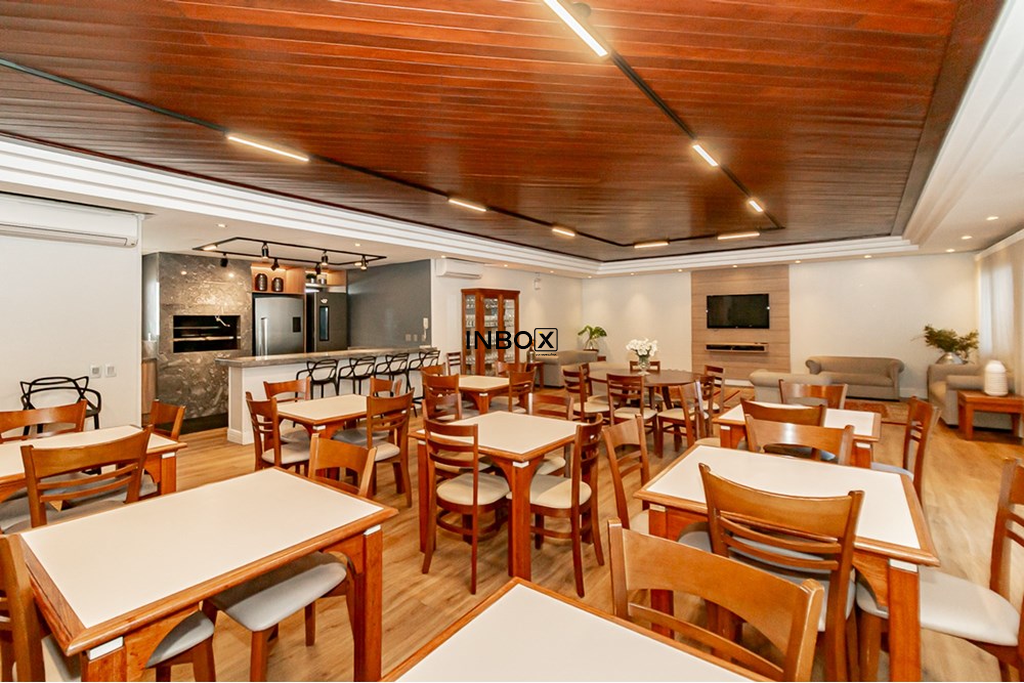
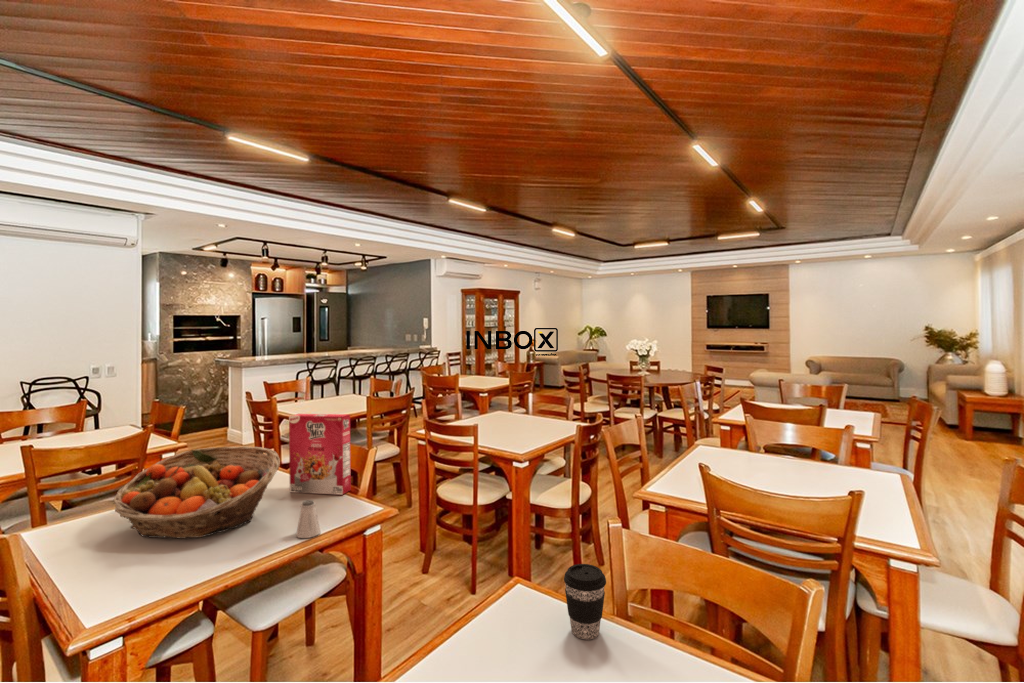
+ saltshaker (308, 517)
+ fruit basket (202, 489)
+ coffee cup (585, 601)
+ cereal box (320, 453)
